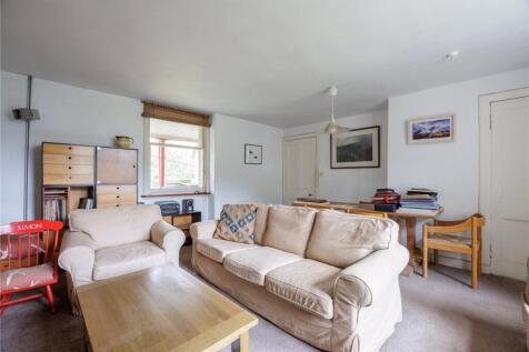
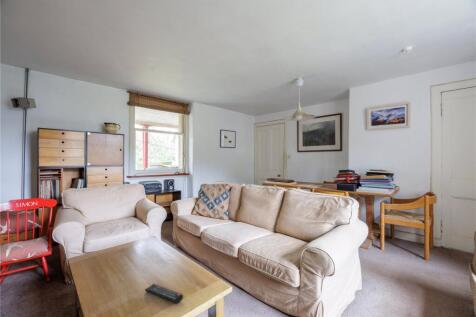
+ remote control (163, 293)
